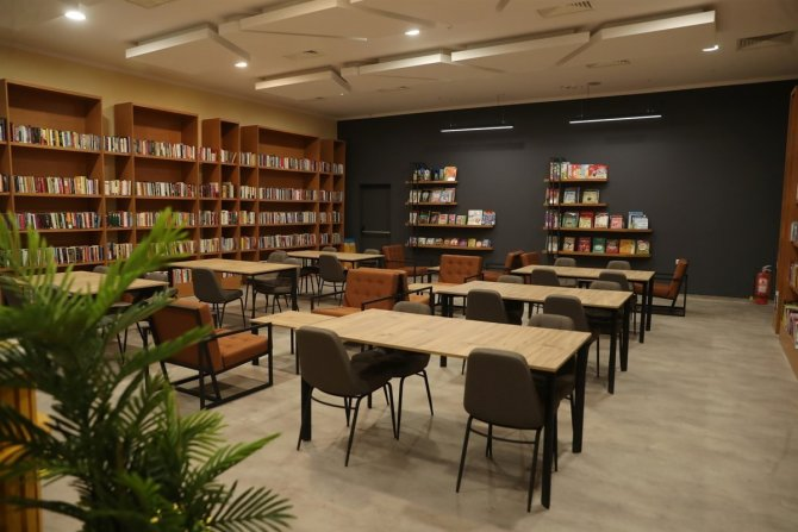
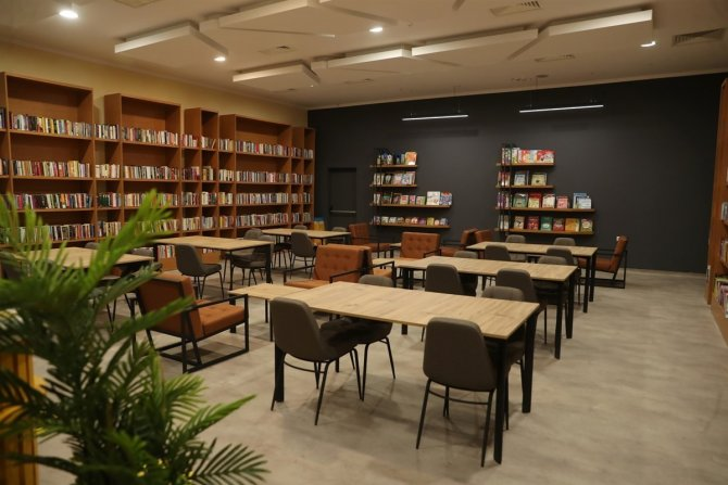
- fire extinguisher (760, 283)
